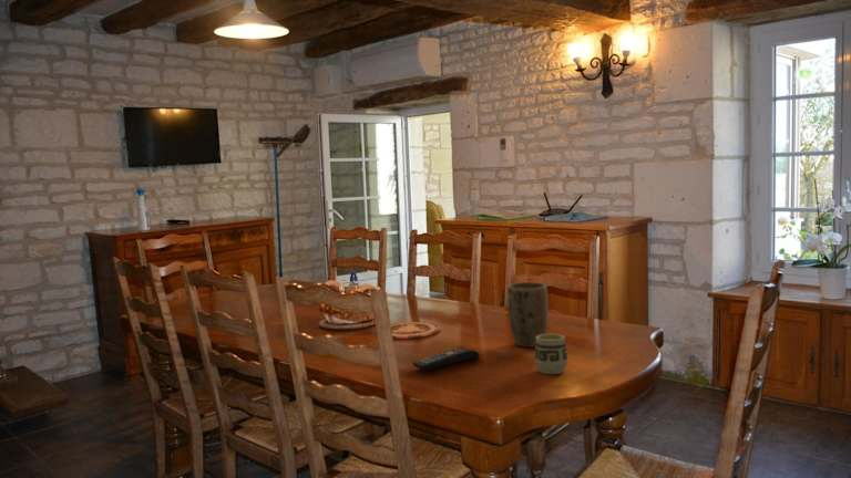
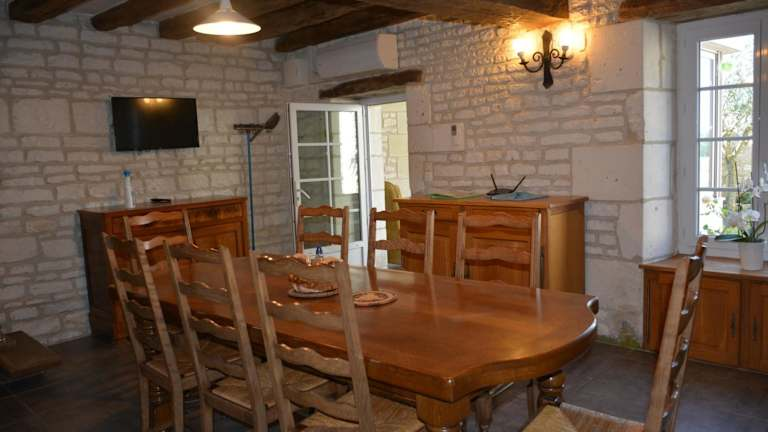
- plant pot (527, 314)
- remote control (447, 357)
- cup (551, 353)
